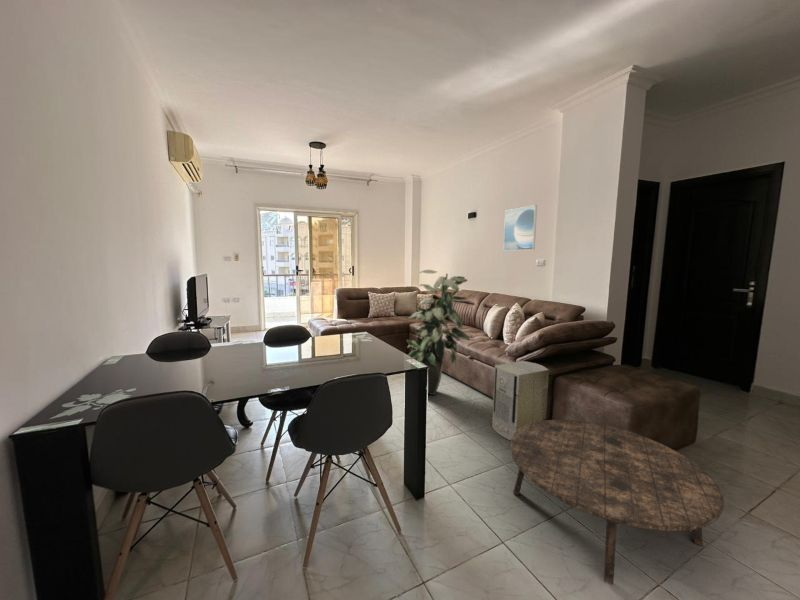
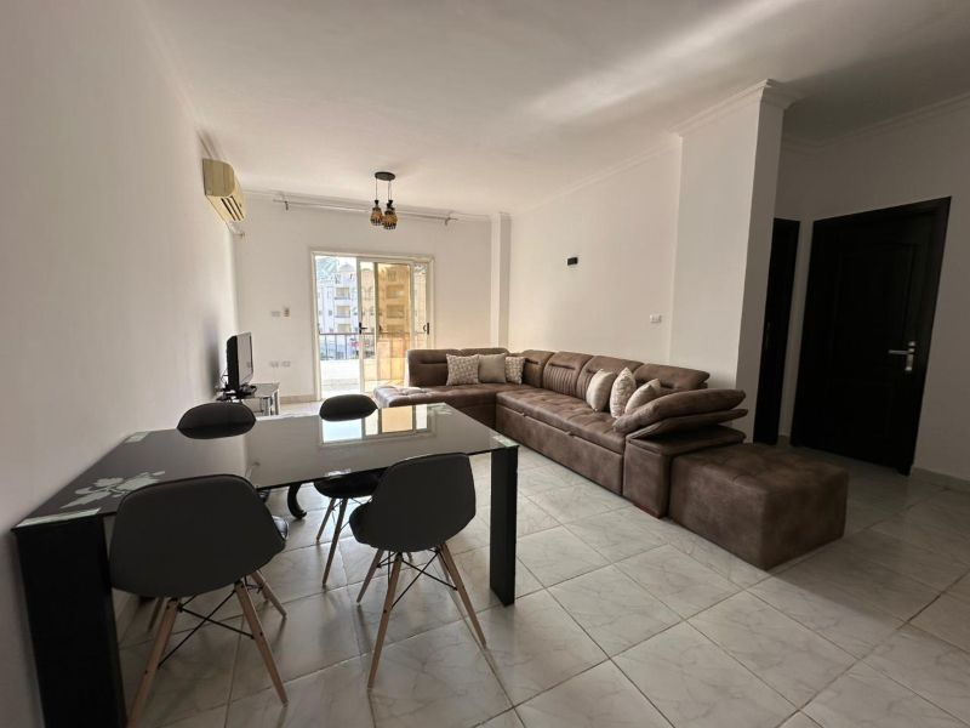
- indoor plant (434, 331)
- air purifier (519, 399)
- coffee table (600, 487)
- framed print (519, 229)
